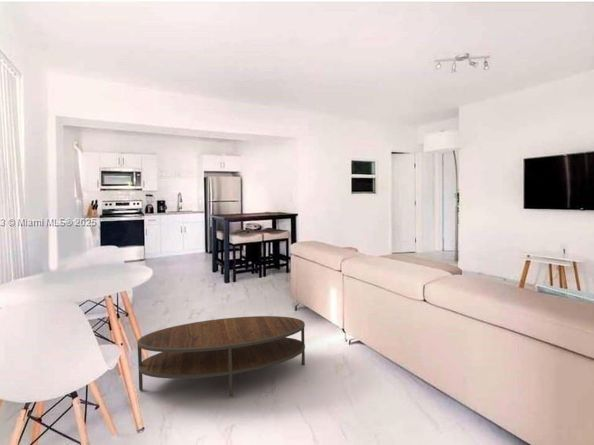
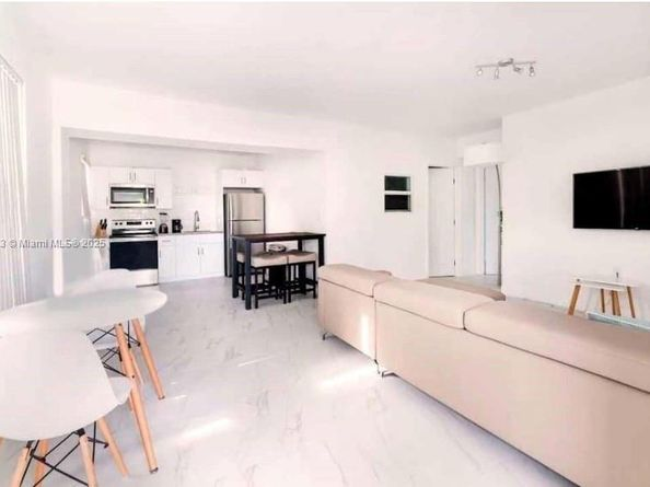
- coffee table (226, 353)
